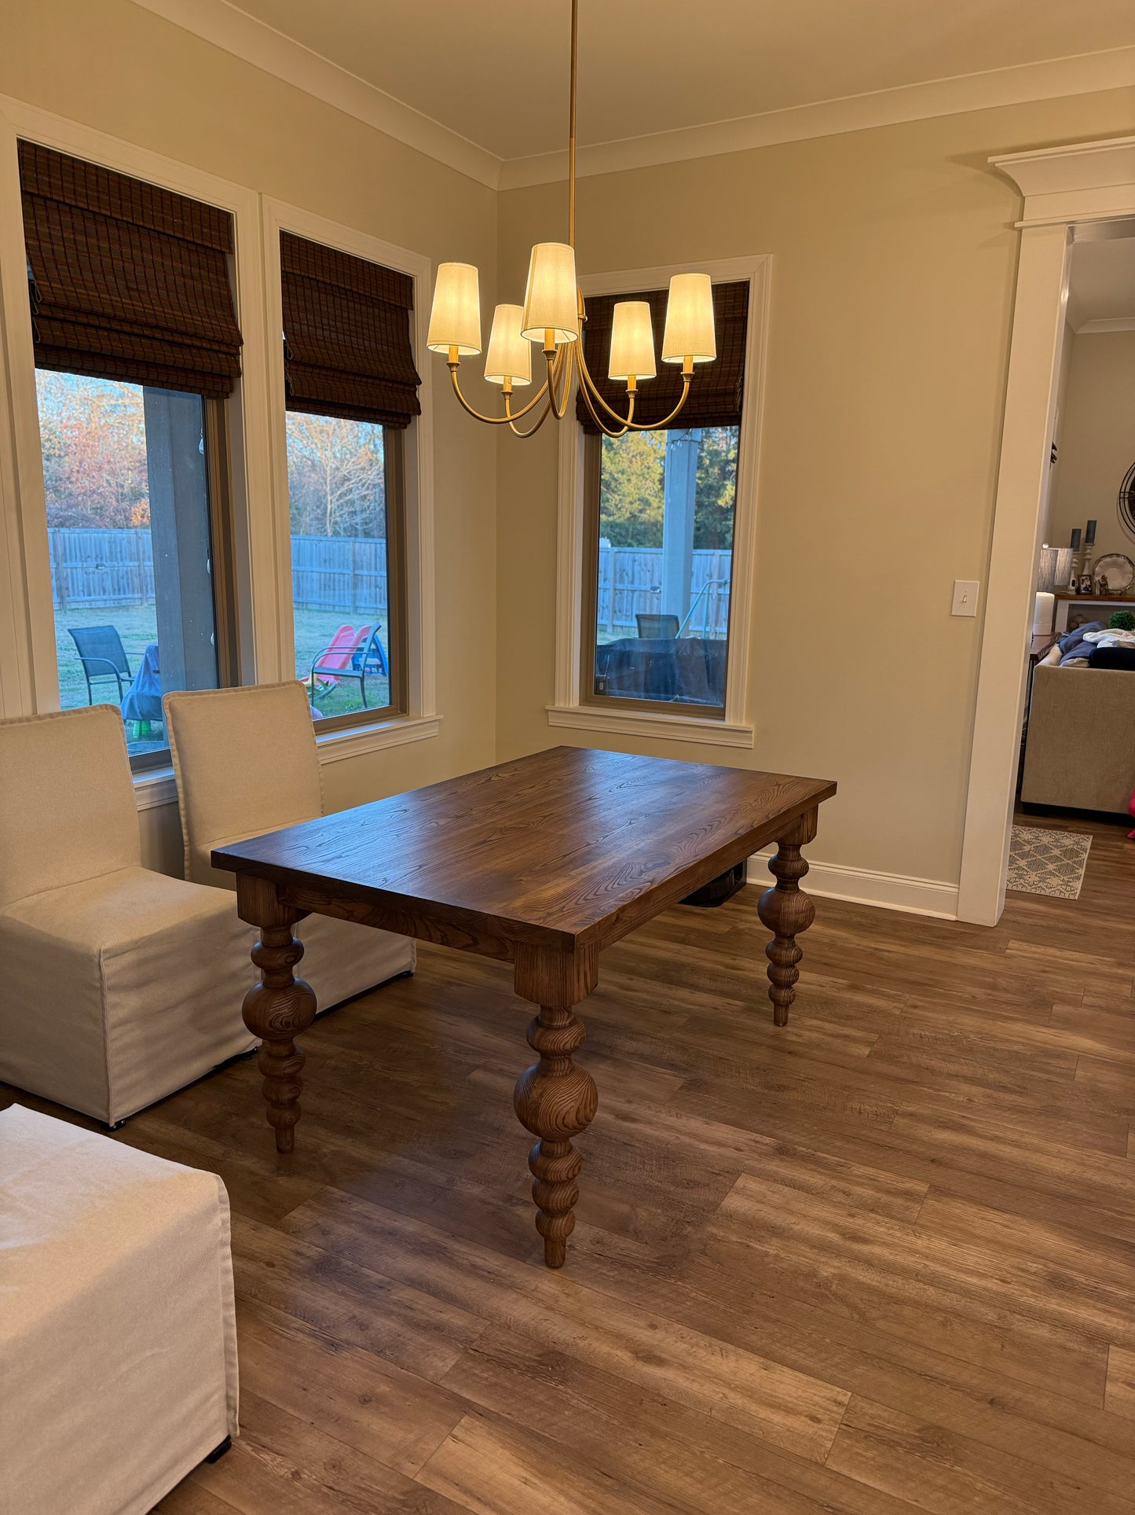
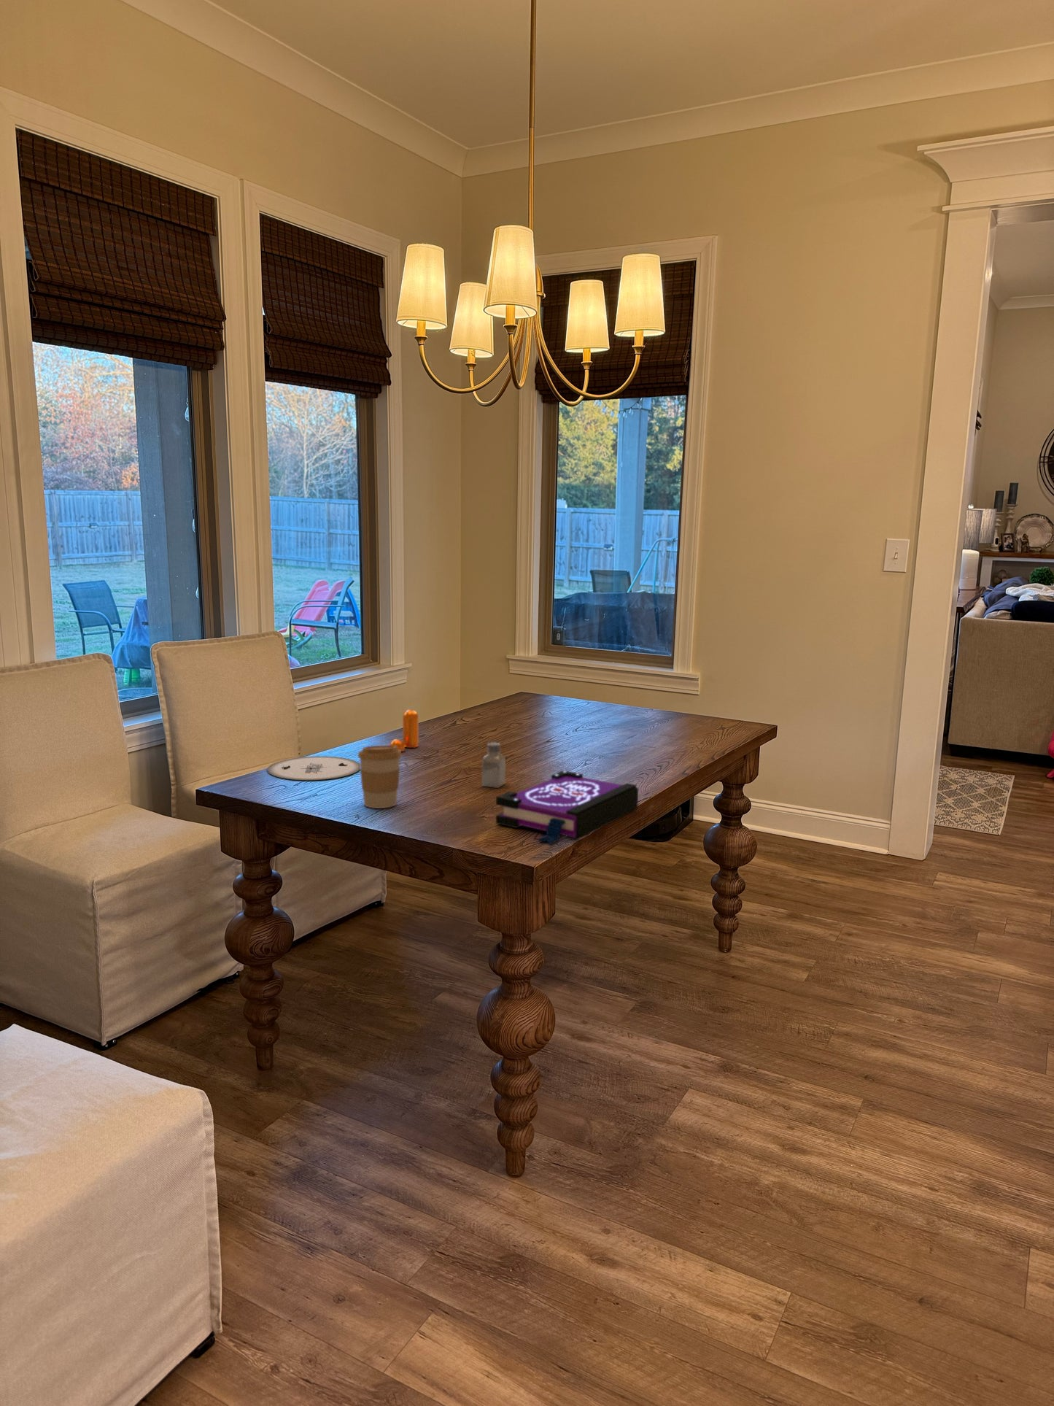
+ pepper shaker (403, 730)
+ board game (565, 806)
+ plate (314, 766)
+ coffee cup (380, 774)
+ saltshaker (493, 764)
